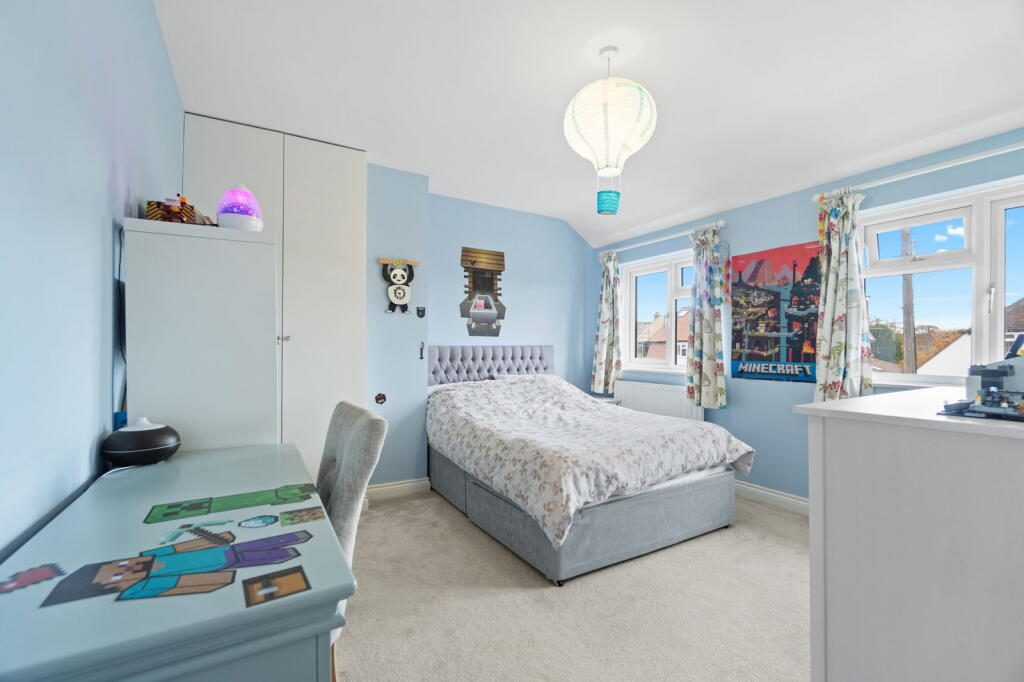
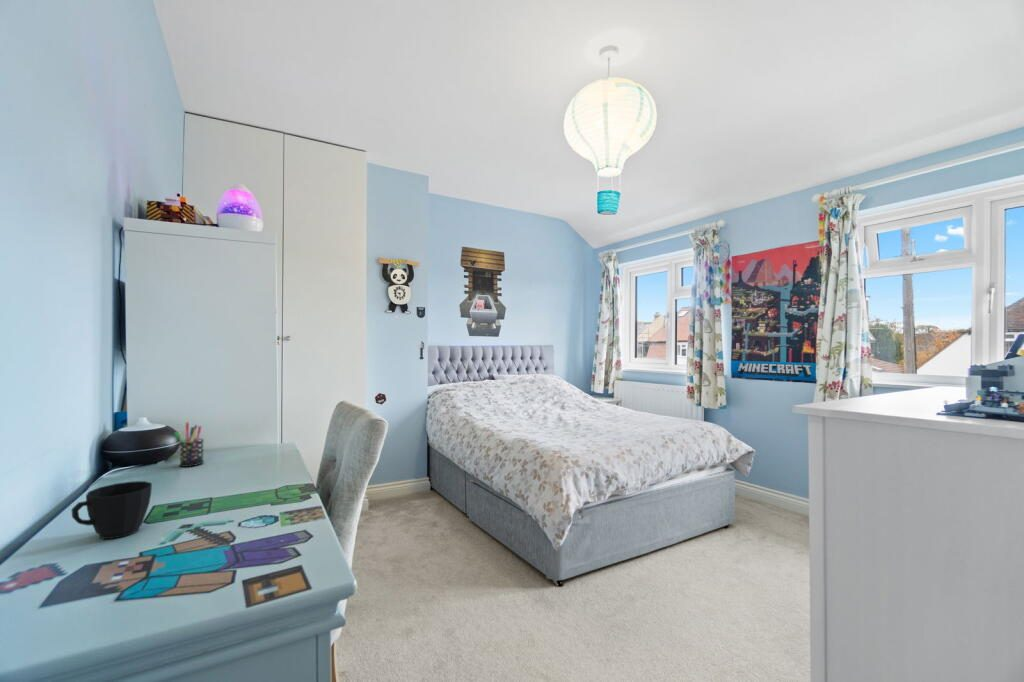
+ pen holder (188, 444)
+ cup (115, 511)
